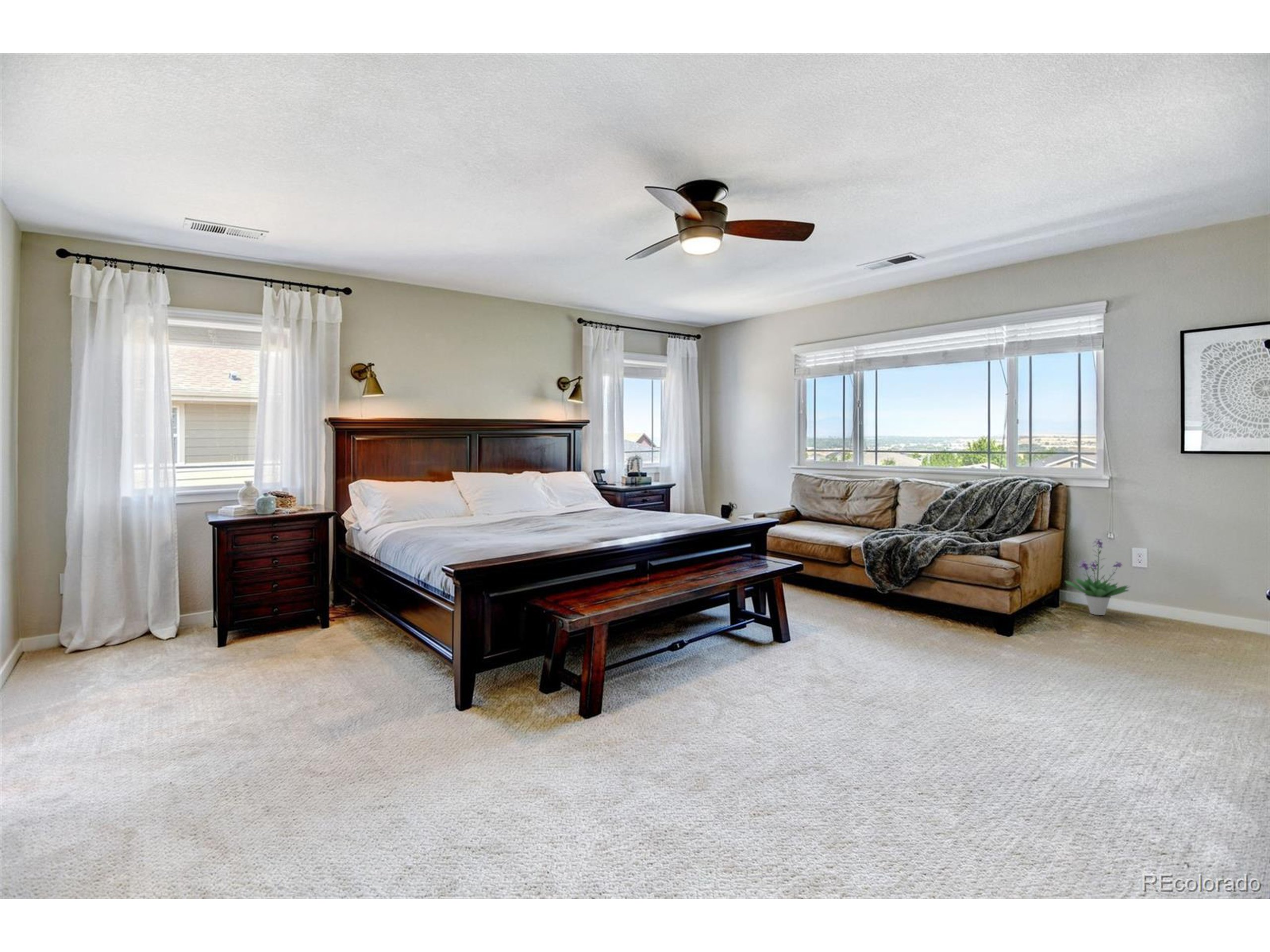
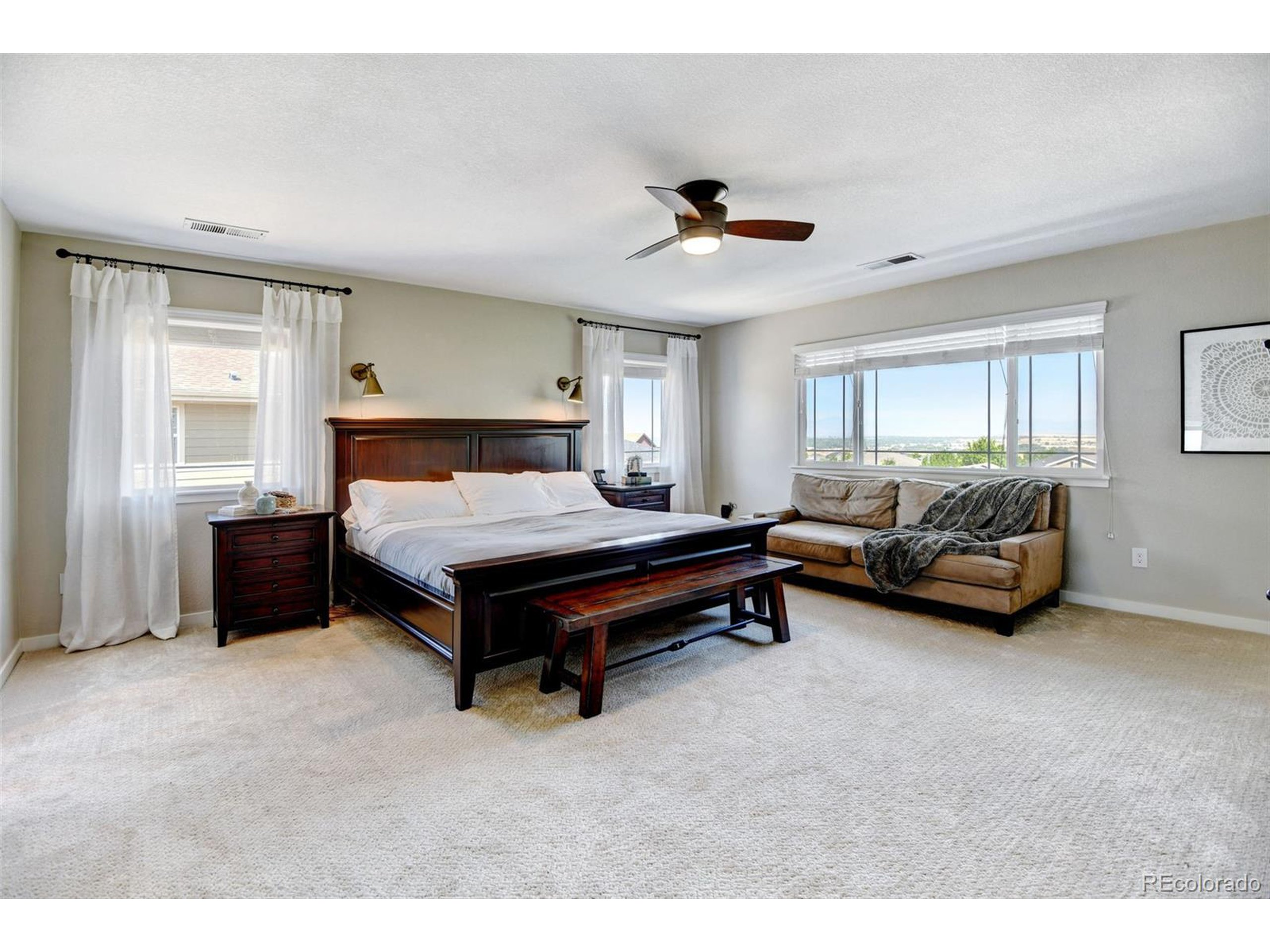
- potted plant (1097, 576)
